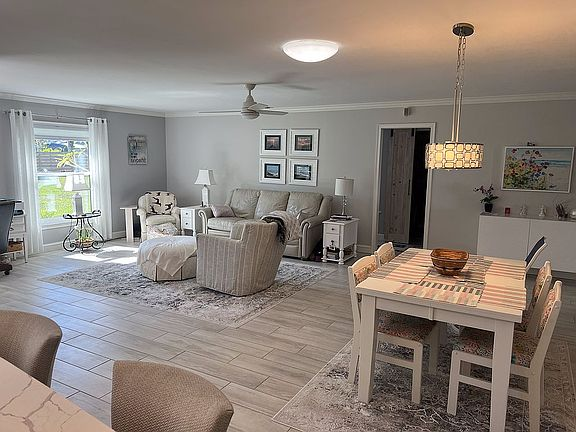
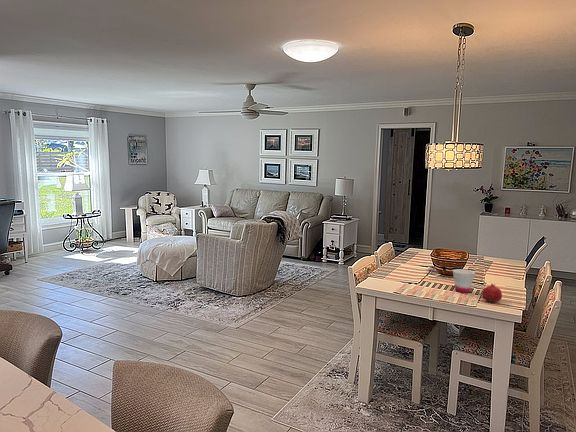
+ cup (463, 281)
+ fruit (492, 292)
